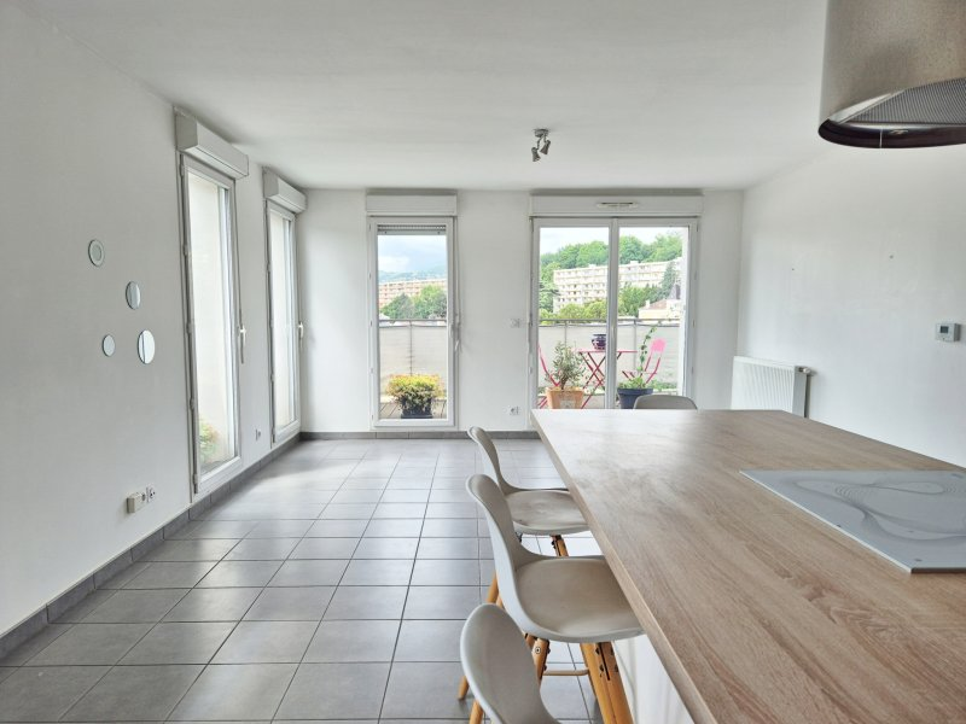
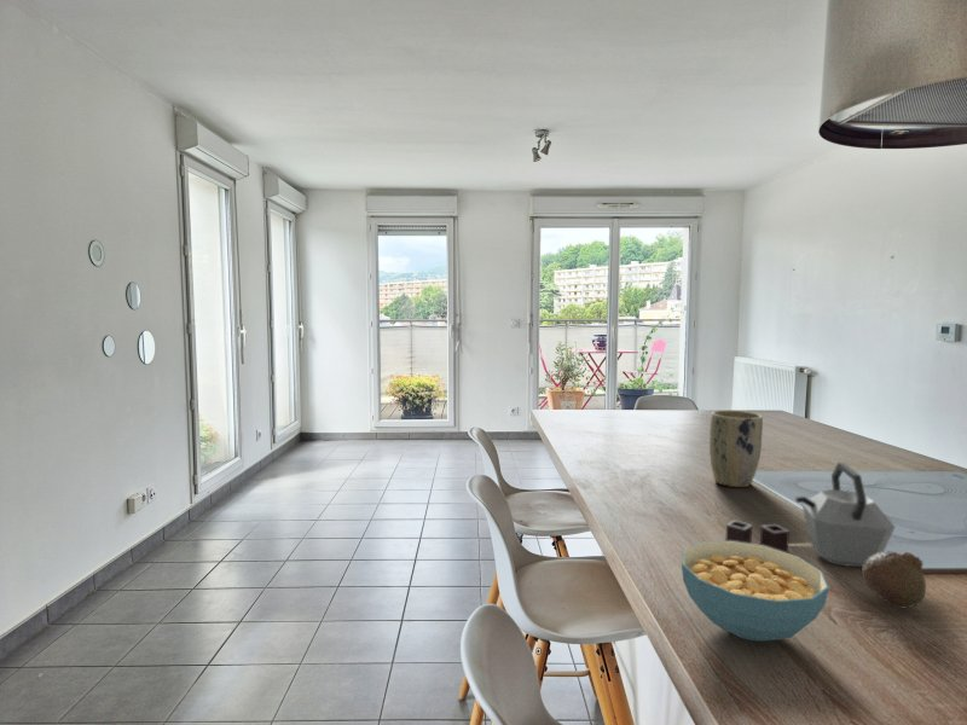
+ kettle (804, 510)
+ cereal bowl (748, 598)
+ fruit (893, 578)
+ plant pot (734, 448)
